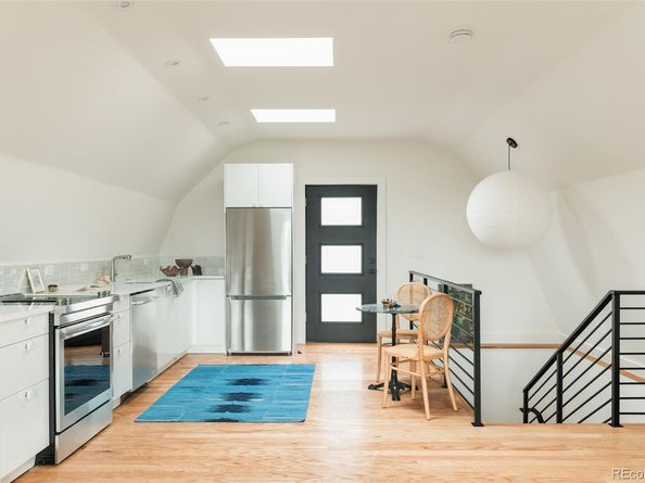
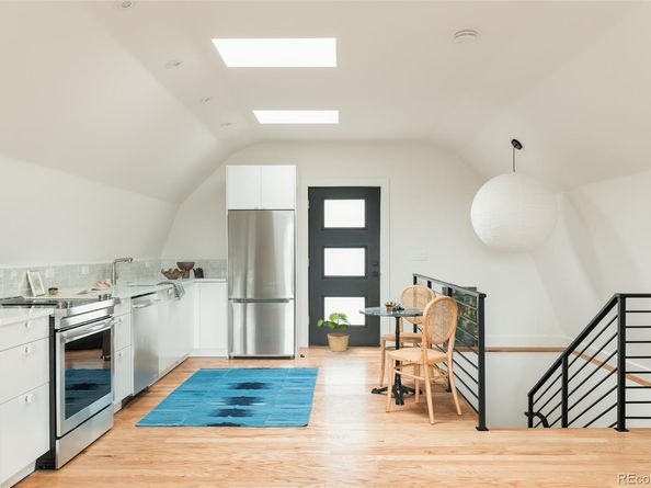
+ potted plant (334, 333)
